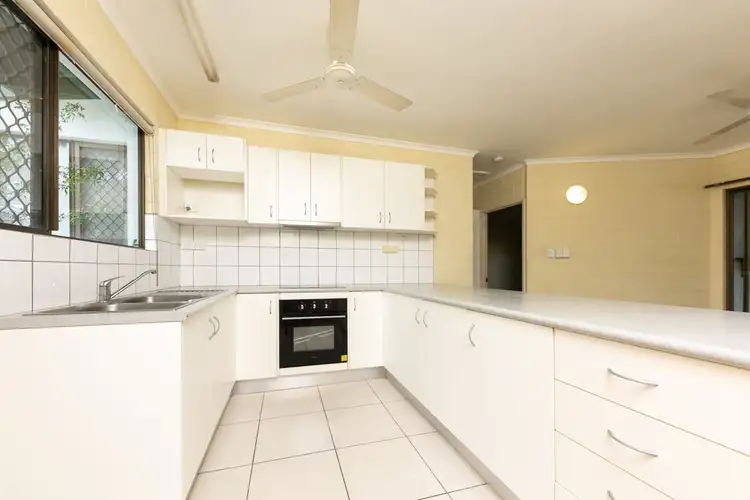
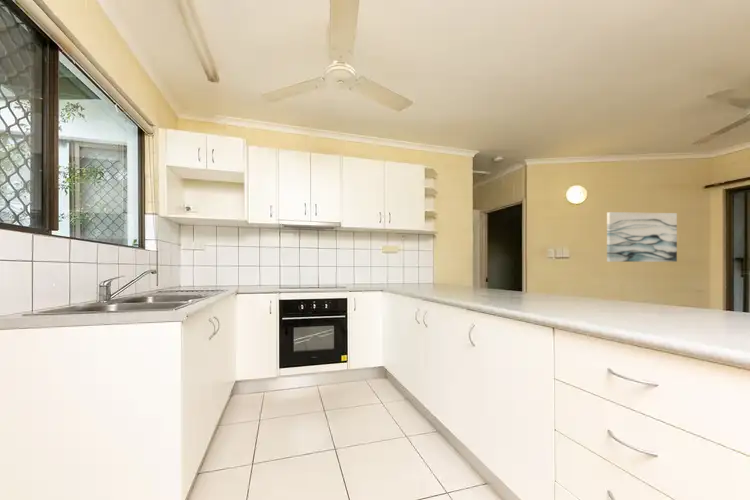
+ wall art (642, 237)
